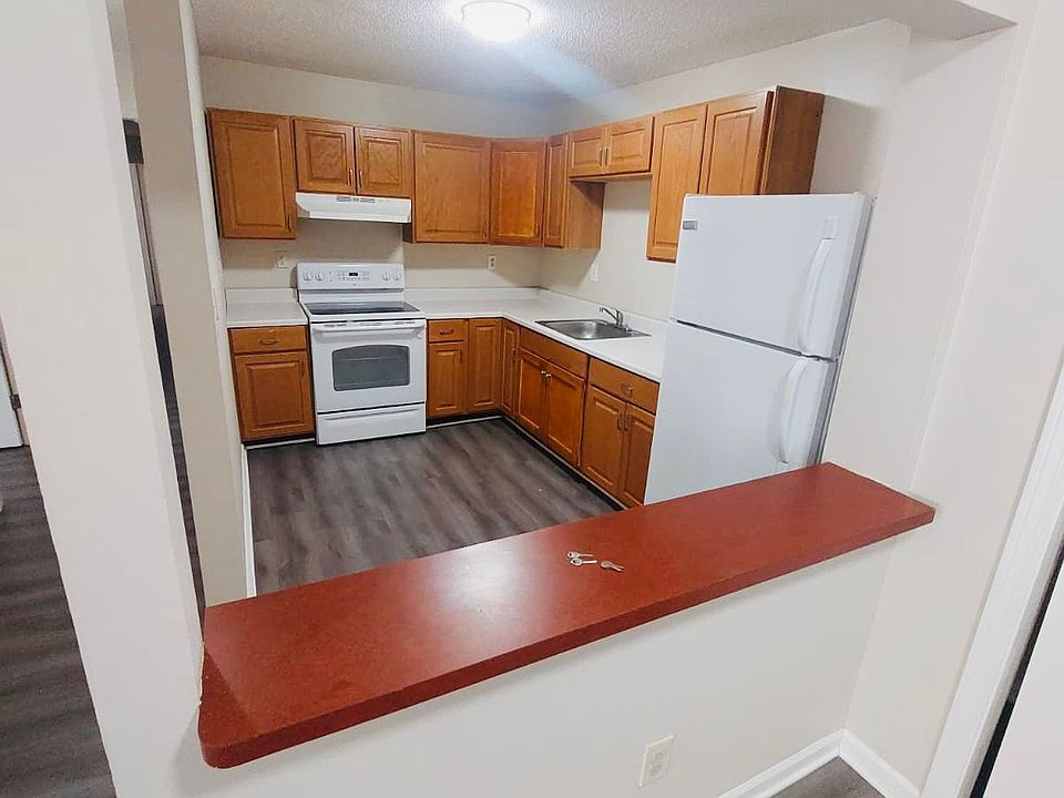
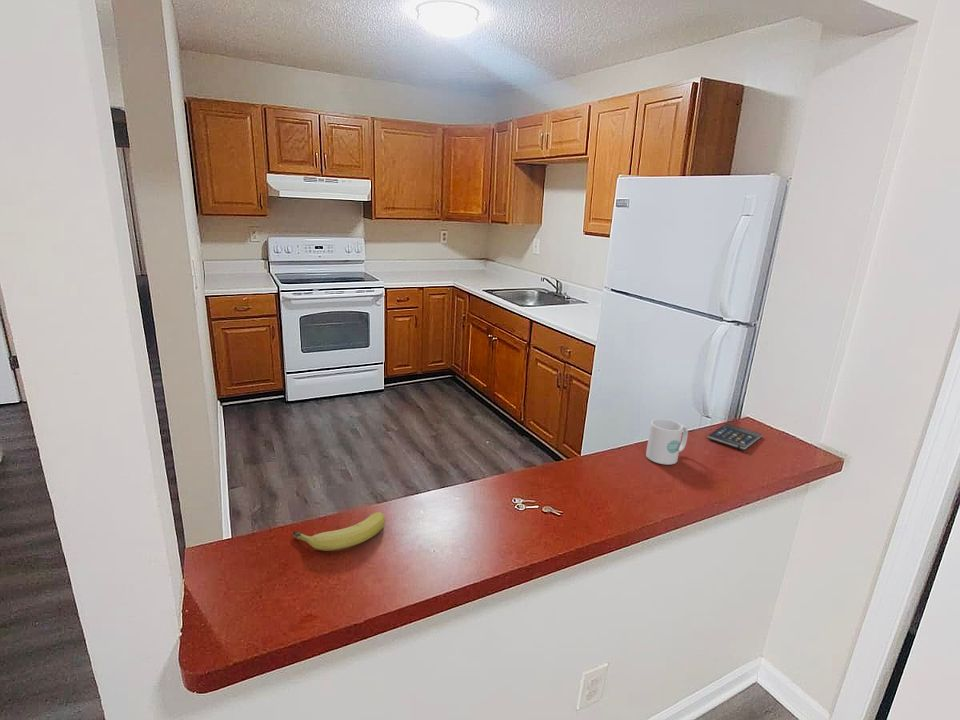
+ fruit (344, 529)
+ mug (669, 440)
+ smartphone (734, 436)
